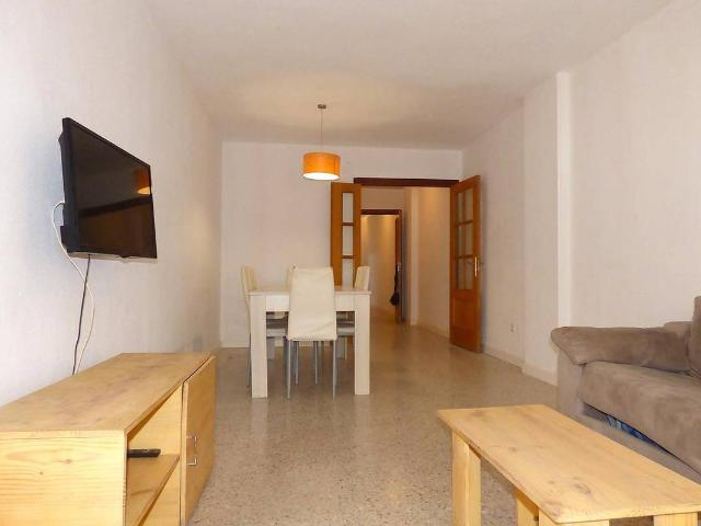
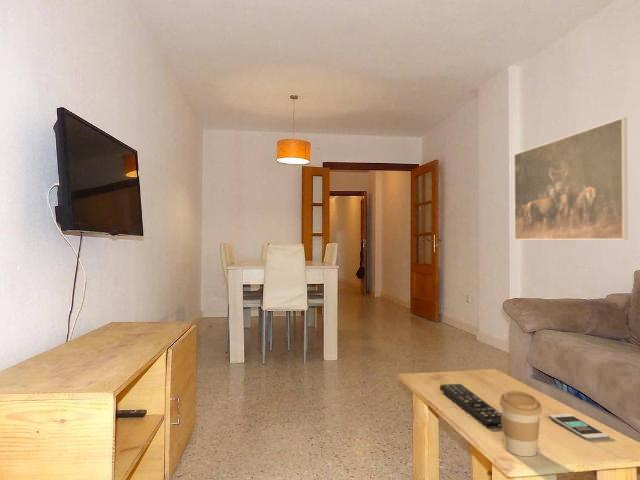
+ coffee cup (520, 422)
+ smartphone (577, 426)
+ remote control (472, 403)
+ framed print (561, 189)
